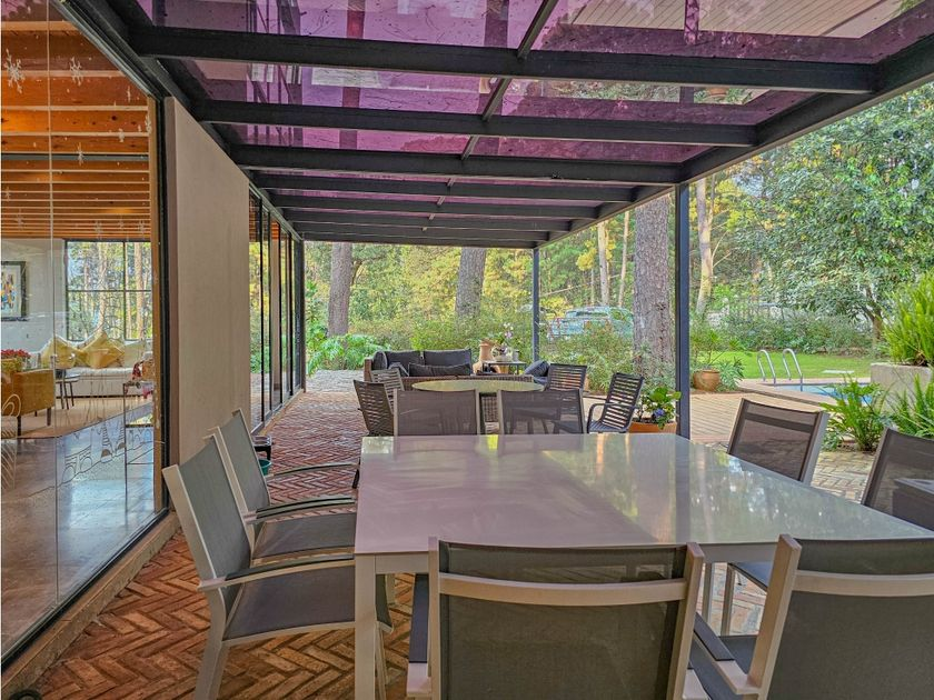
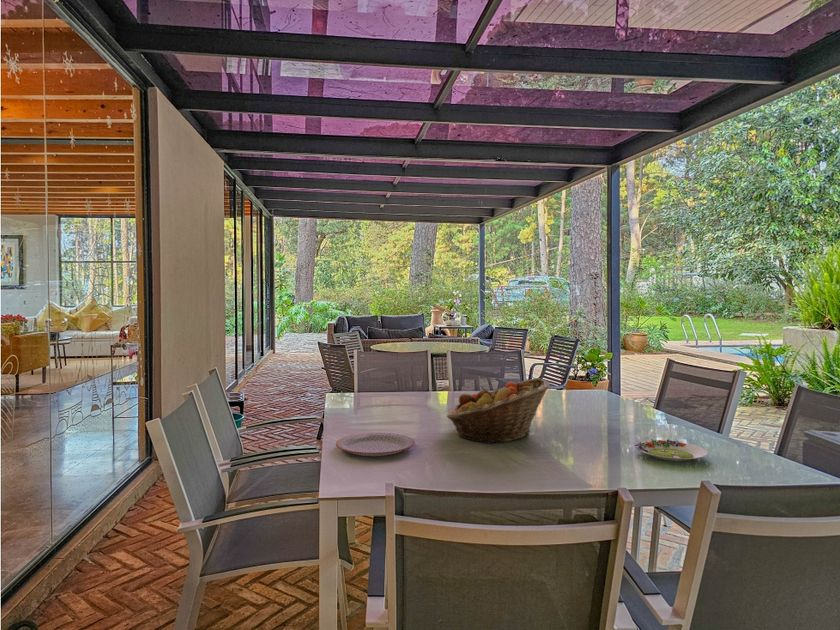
+ salad plate (670, 450)
+ fruit basket (498, 406)
+ plate (375, 445)
